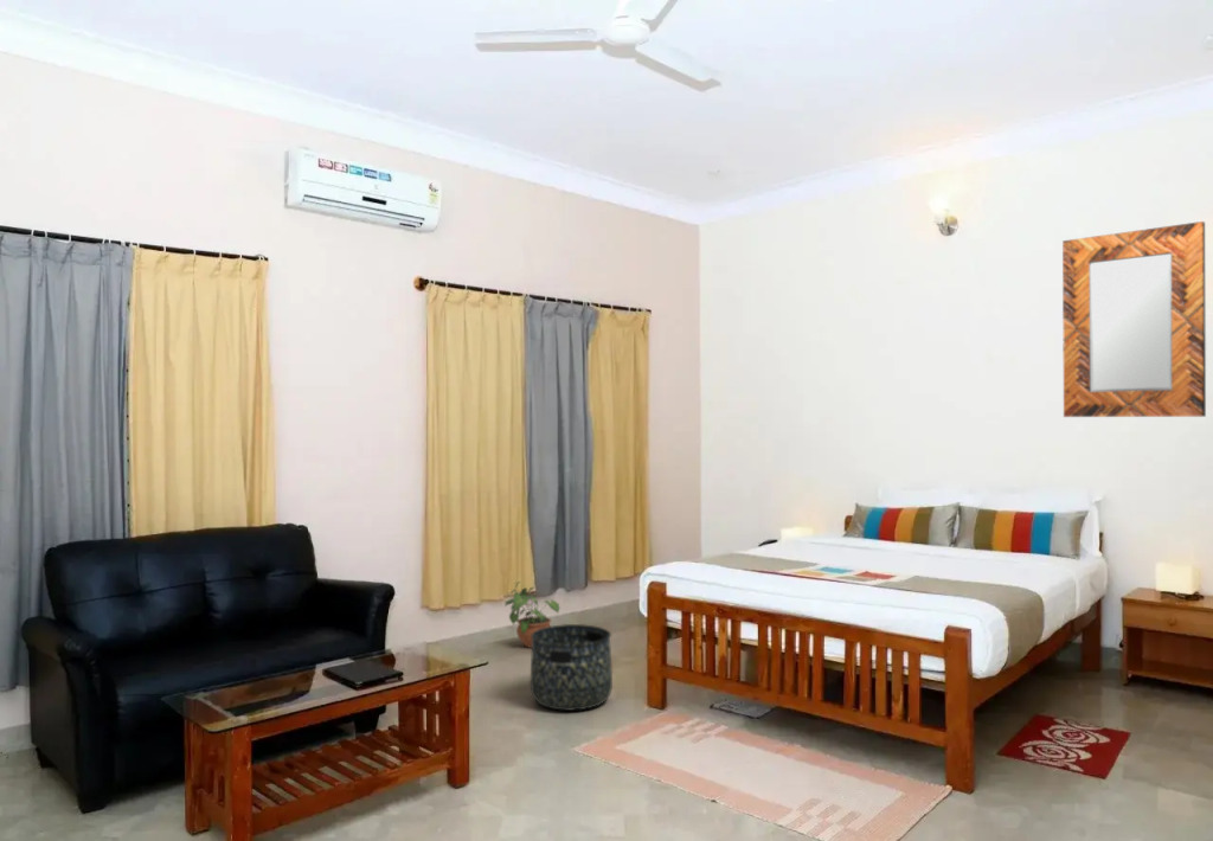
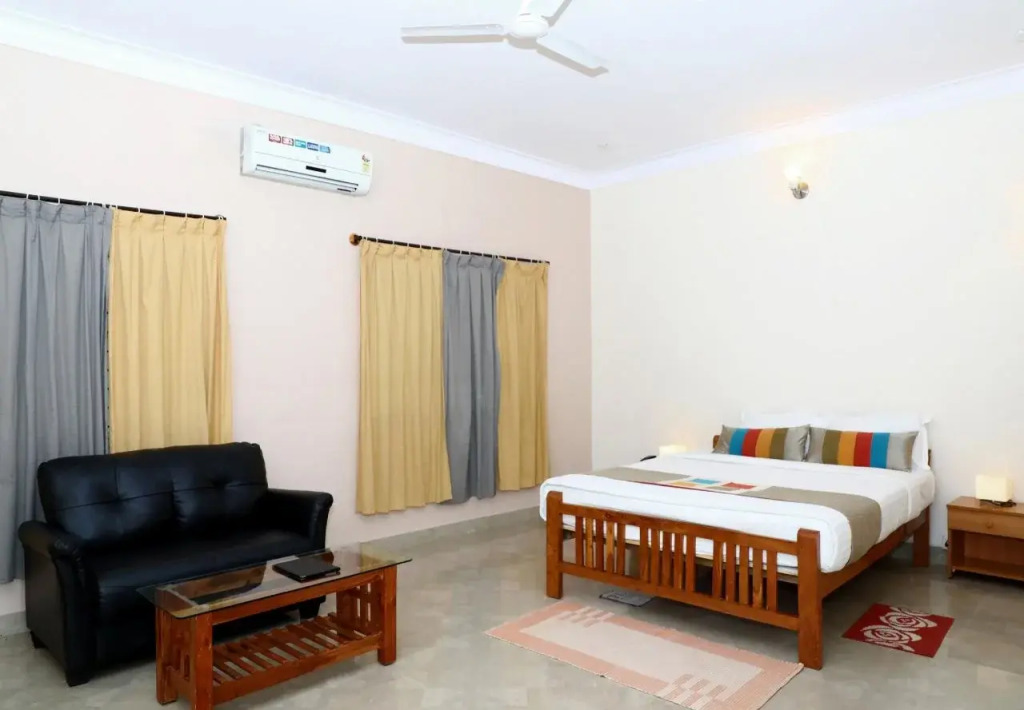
- home mirror (1130, 323)
- basket (571, 667)
- potted plant (527, 614)
